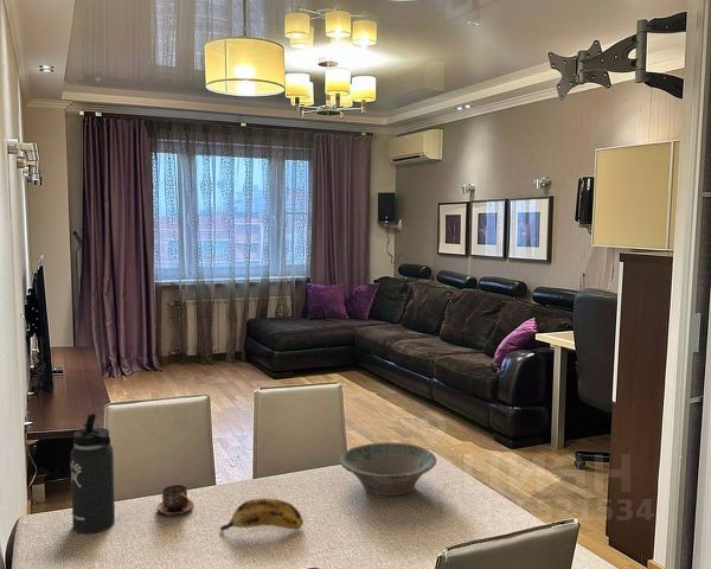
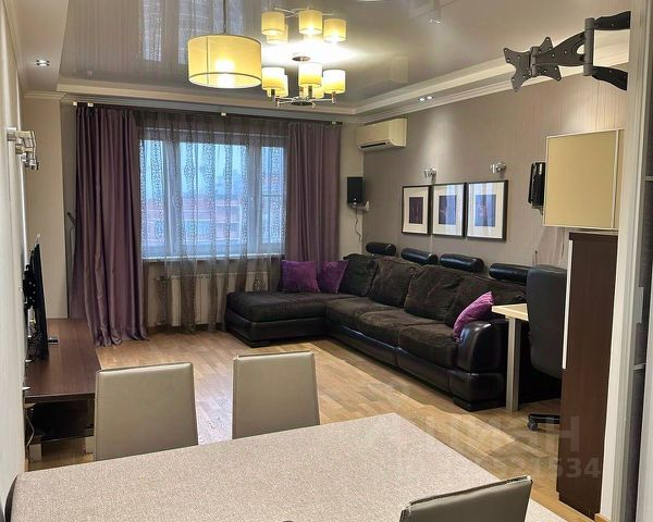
- bowl (387, 472)
- banana (262, 514)
- cup (175, 499)
- thermos bottle (95, 471)
